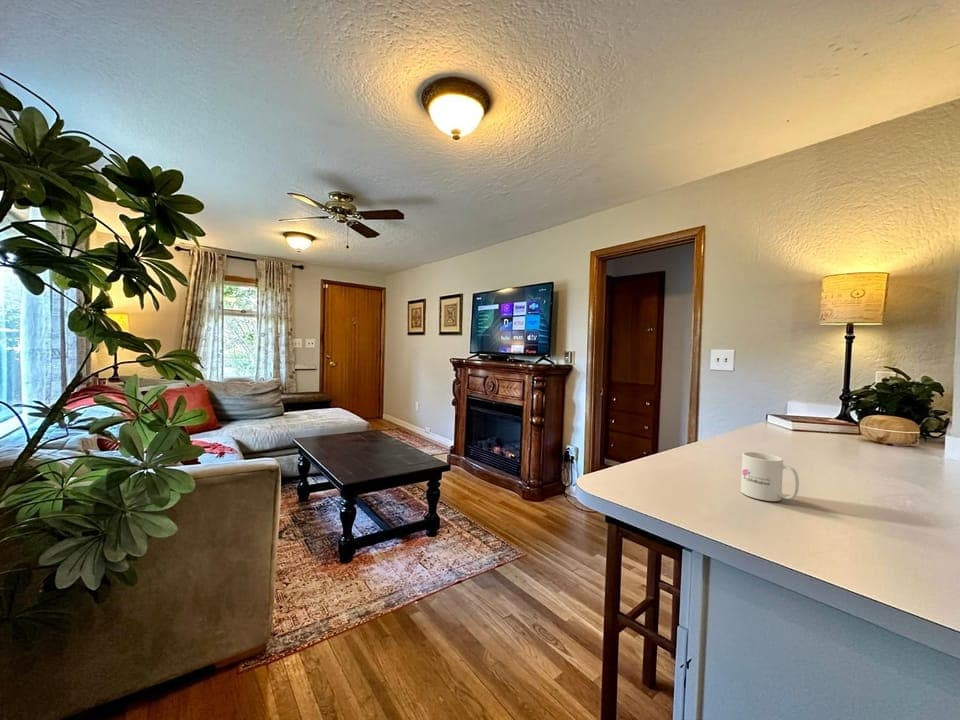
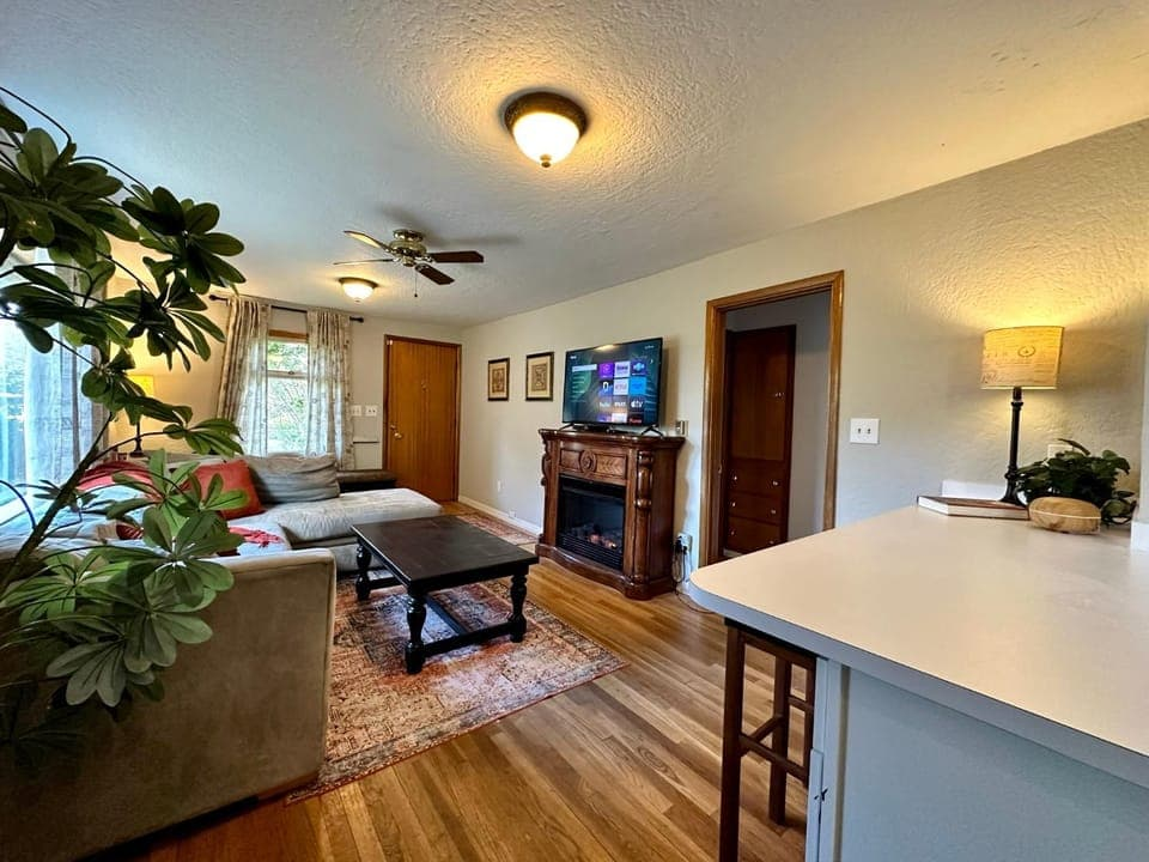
- mug (769, 477)
